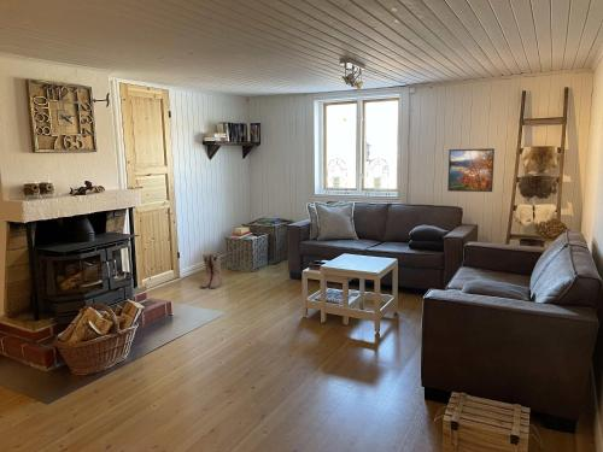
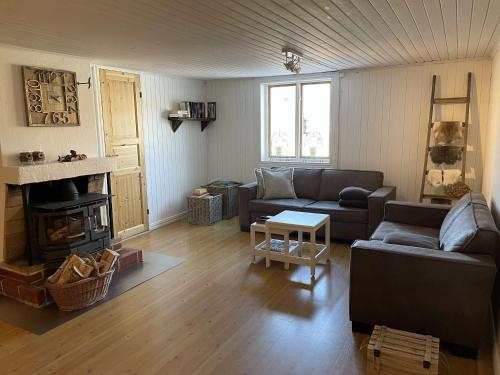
- boots (211, 269)
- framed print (470, 170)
